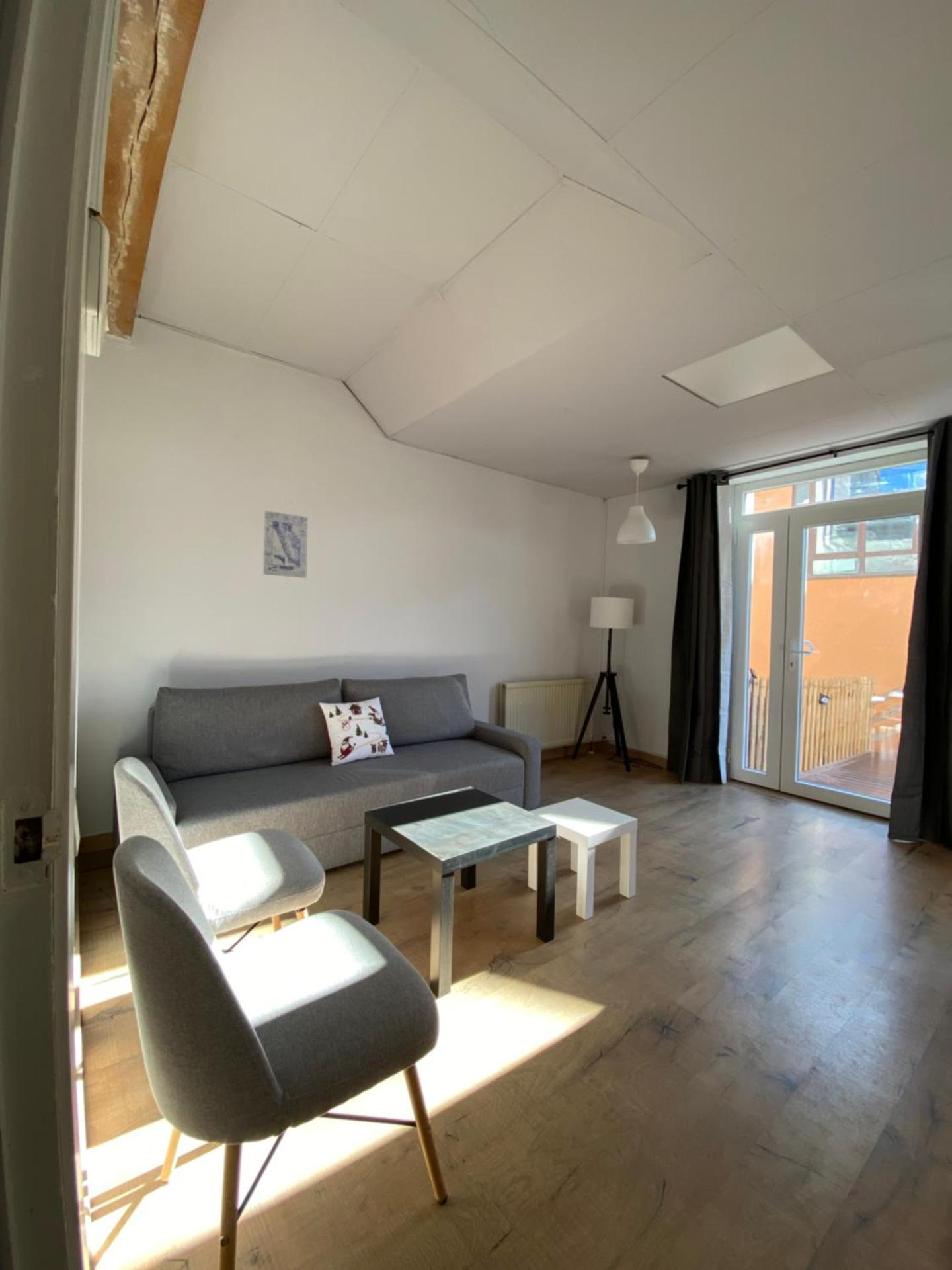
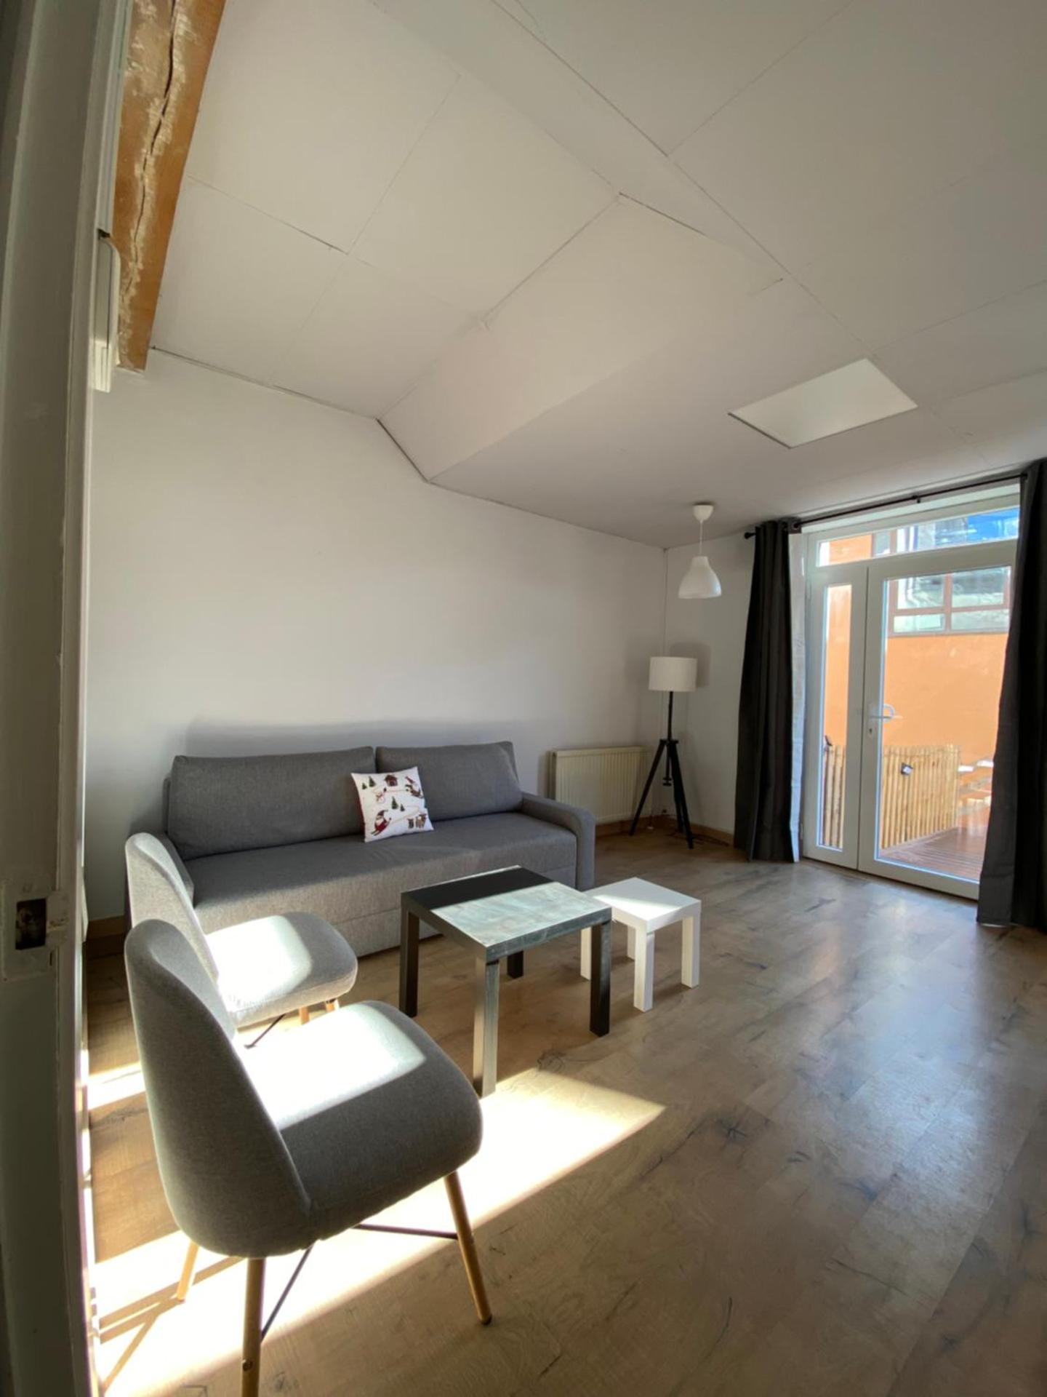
- wall art (286, 545)
